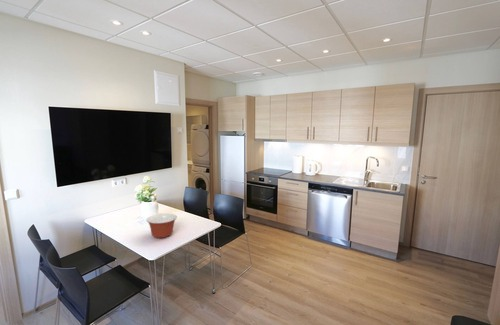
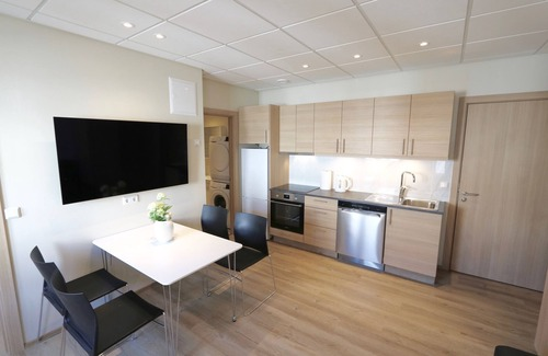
- mixing bowl (162, 226)
